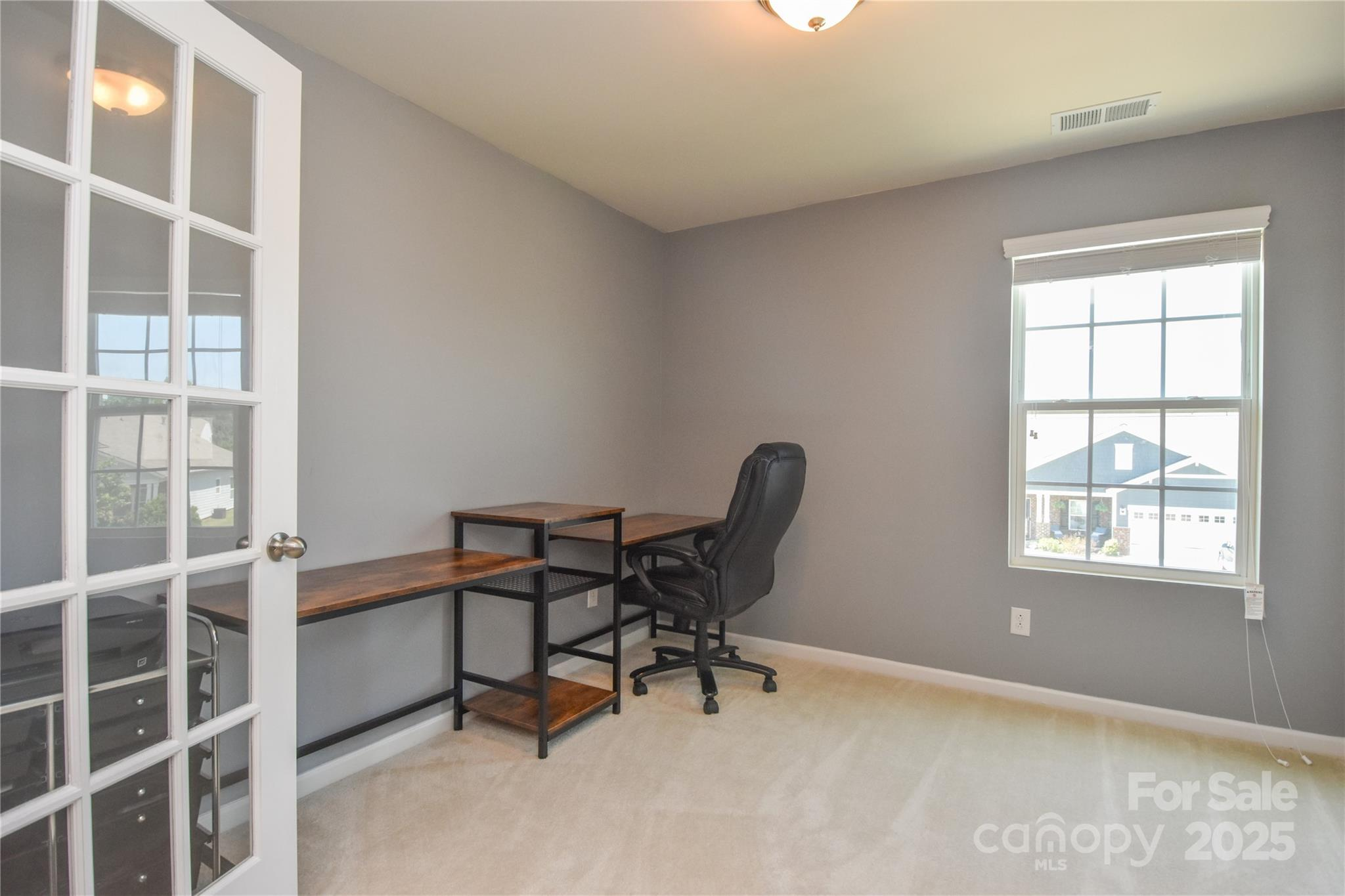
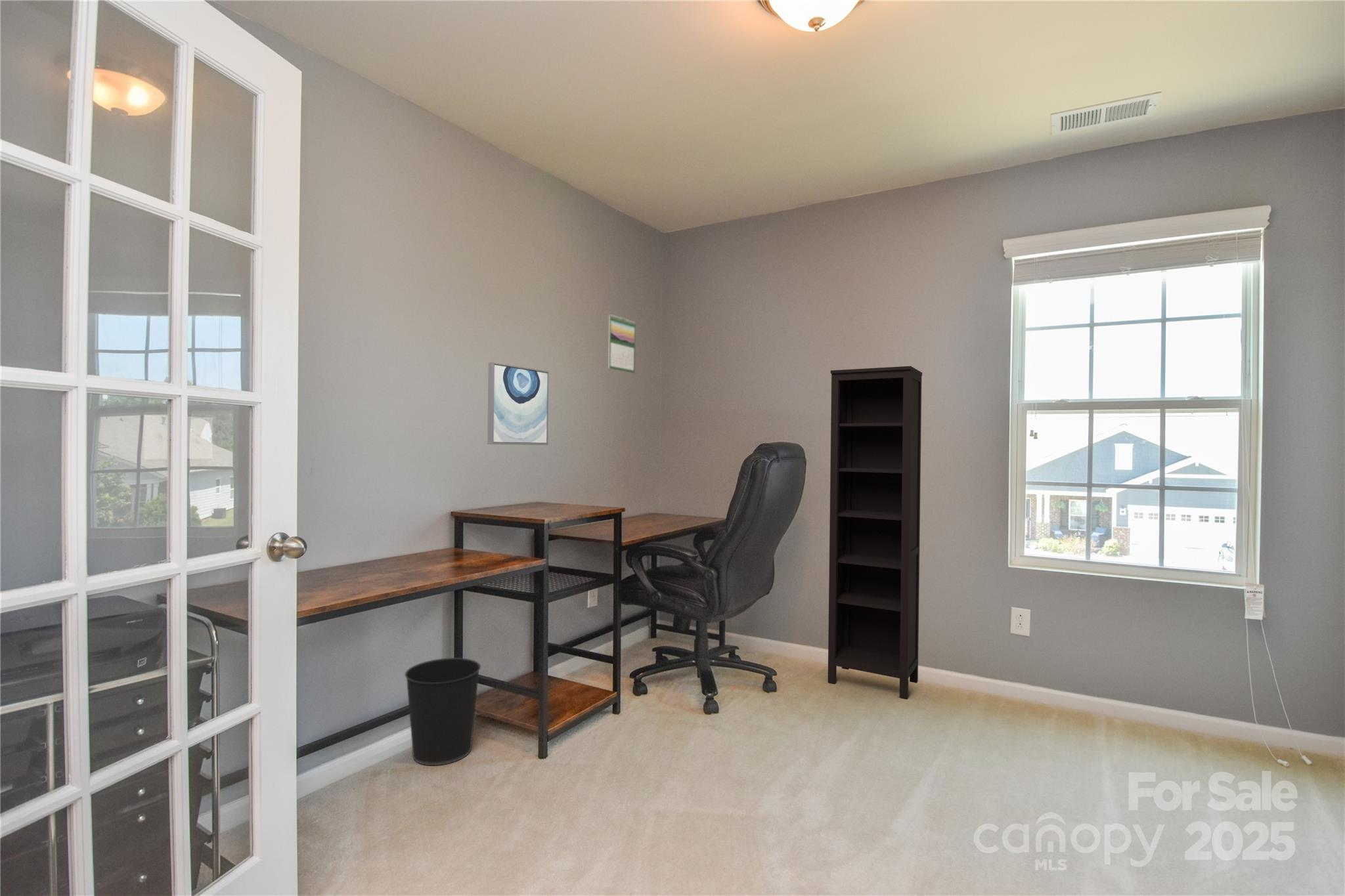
+ wall art (519, 406)
+ calendar (622, 344)
+ wastebasket (443, 710)
+ bookcase (875, 526)
